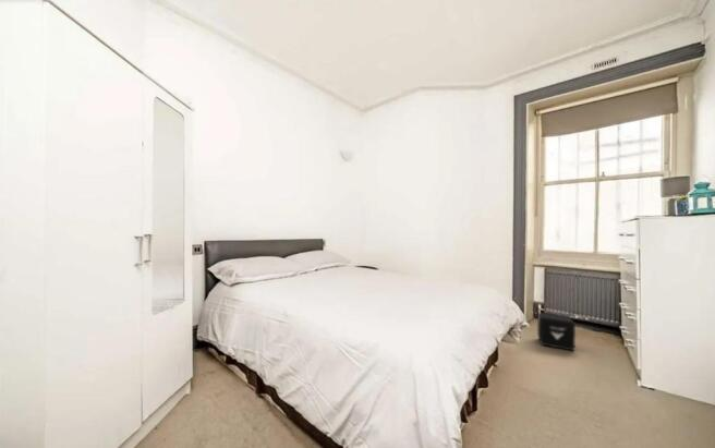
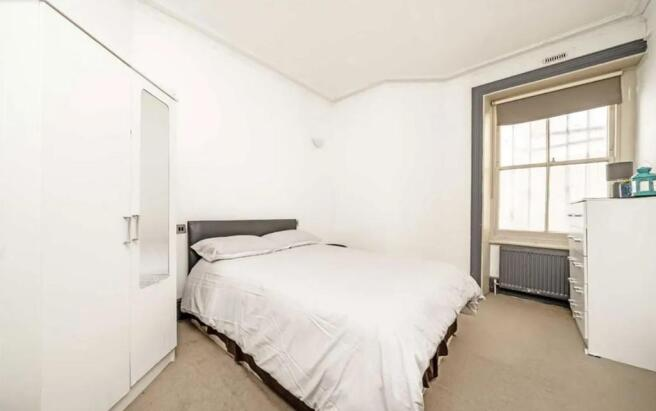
- air purifier (555, 330)
